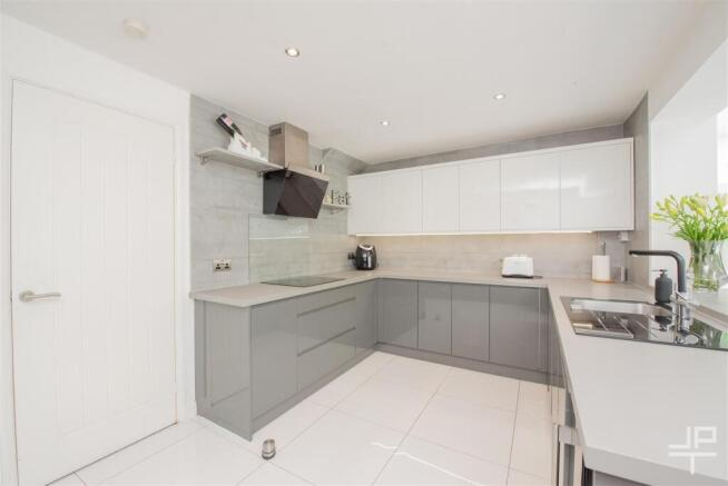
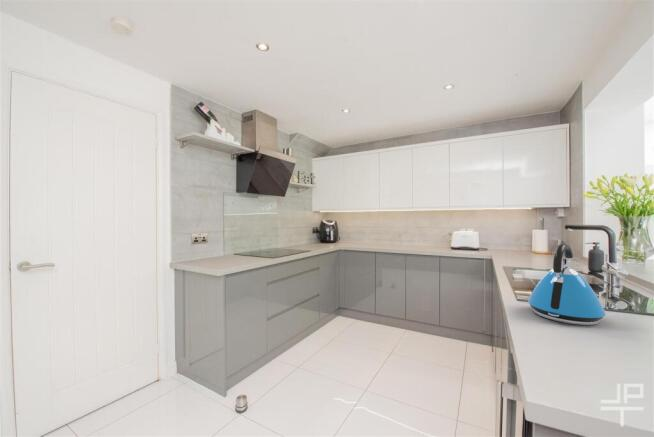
+ kettle (563, 279)
